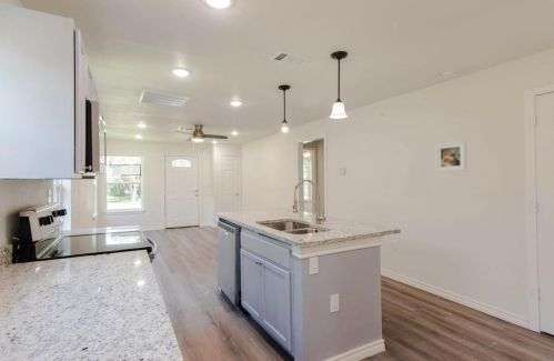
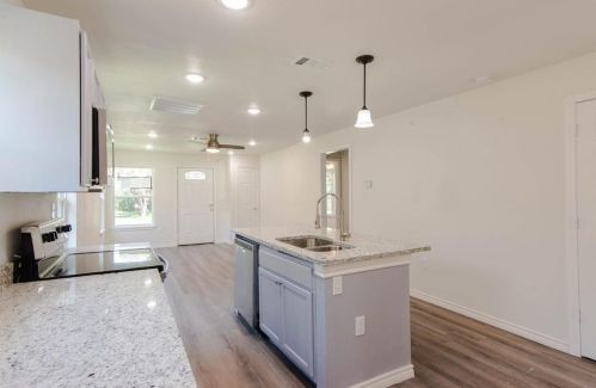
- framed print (450, 157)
